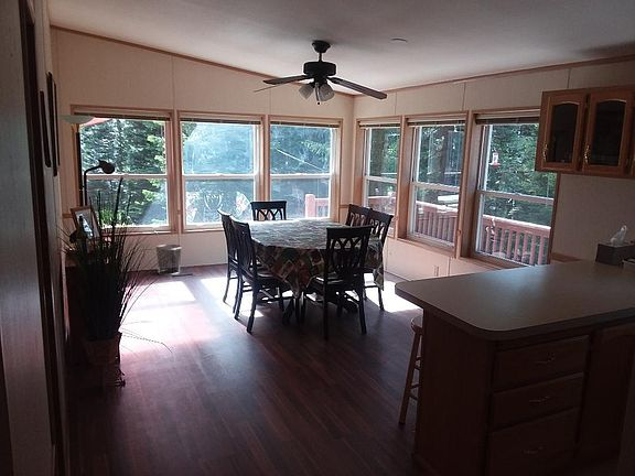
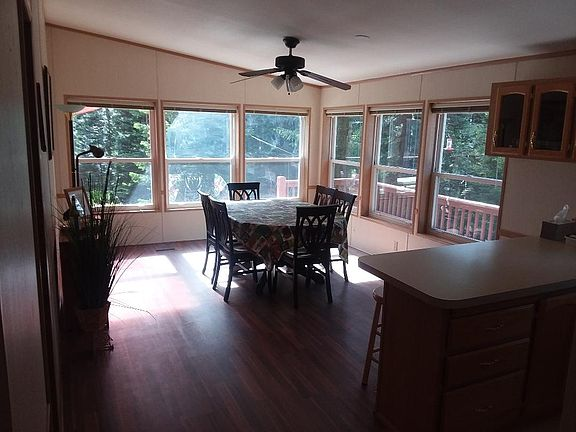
- waste bin (169, 259)
